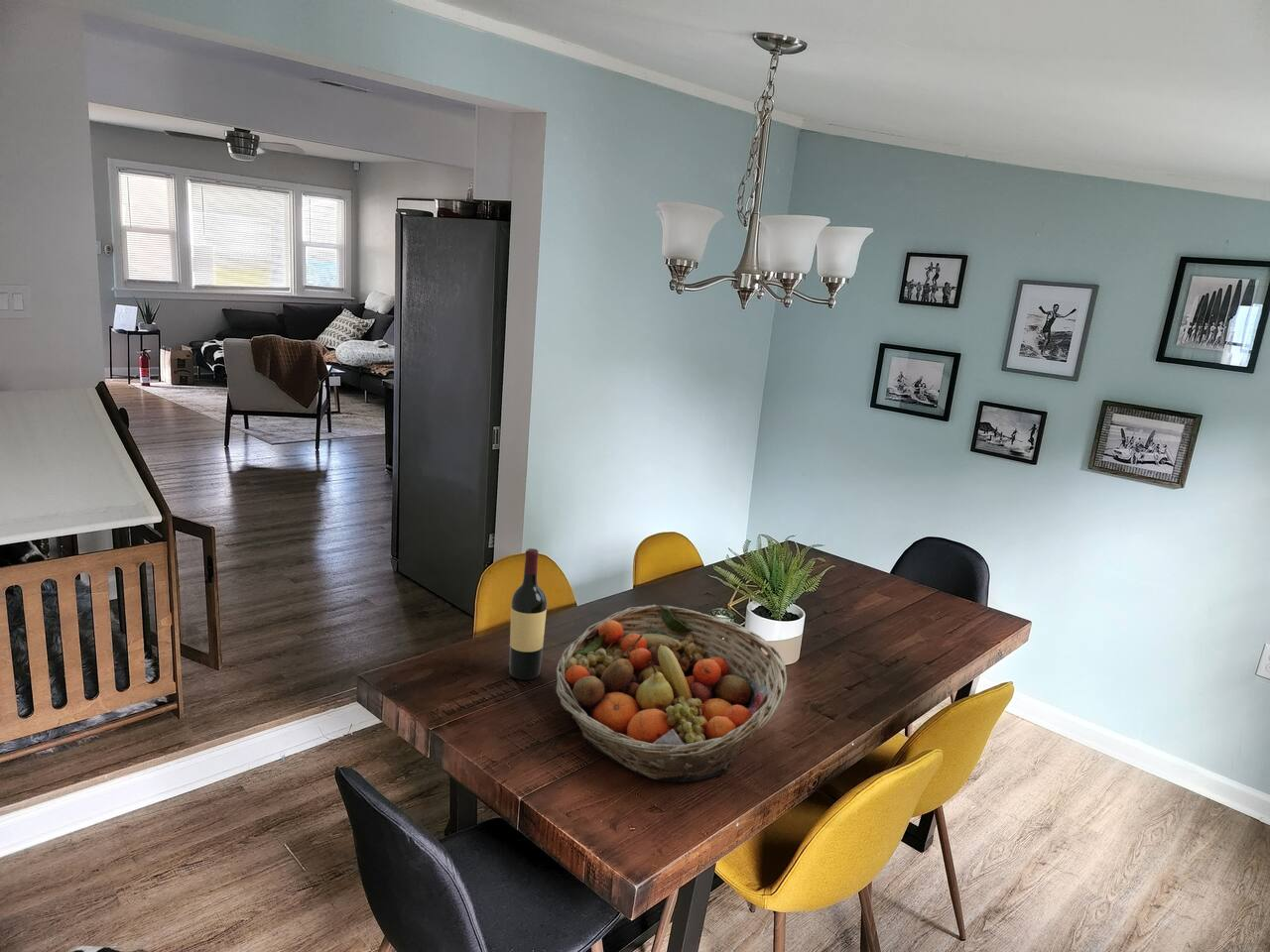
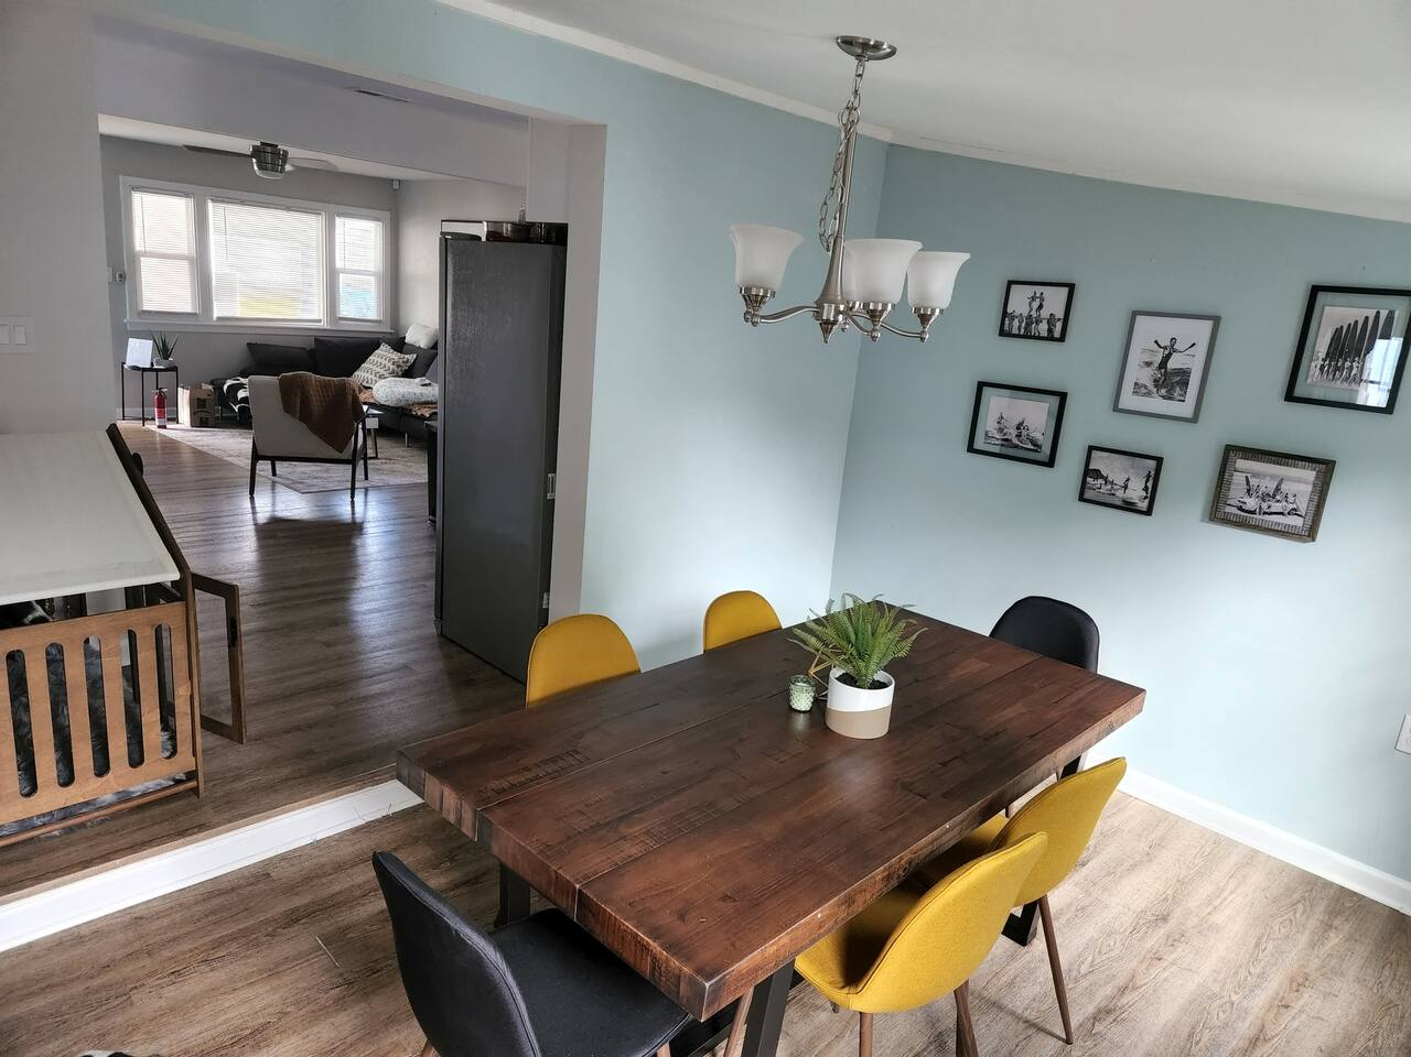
- wine bottle (528, 613)
- fruit basket (666, 687)
